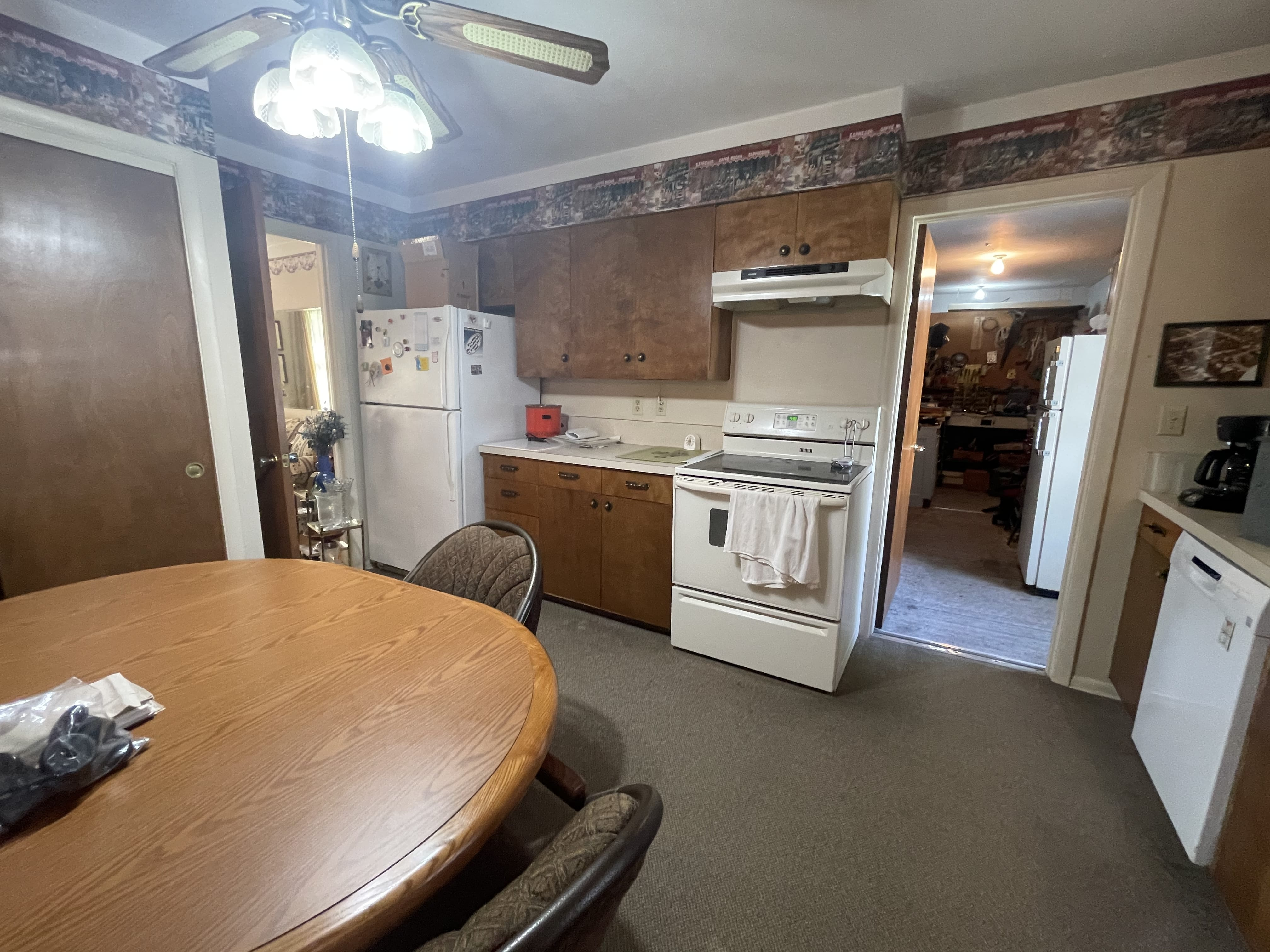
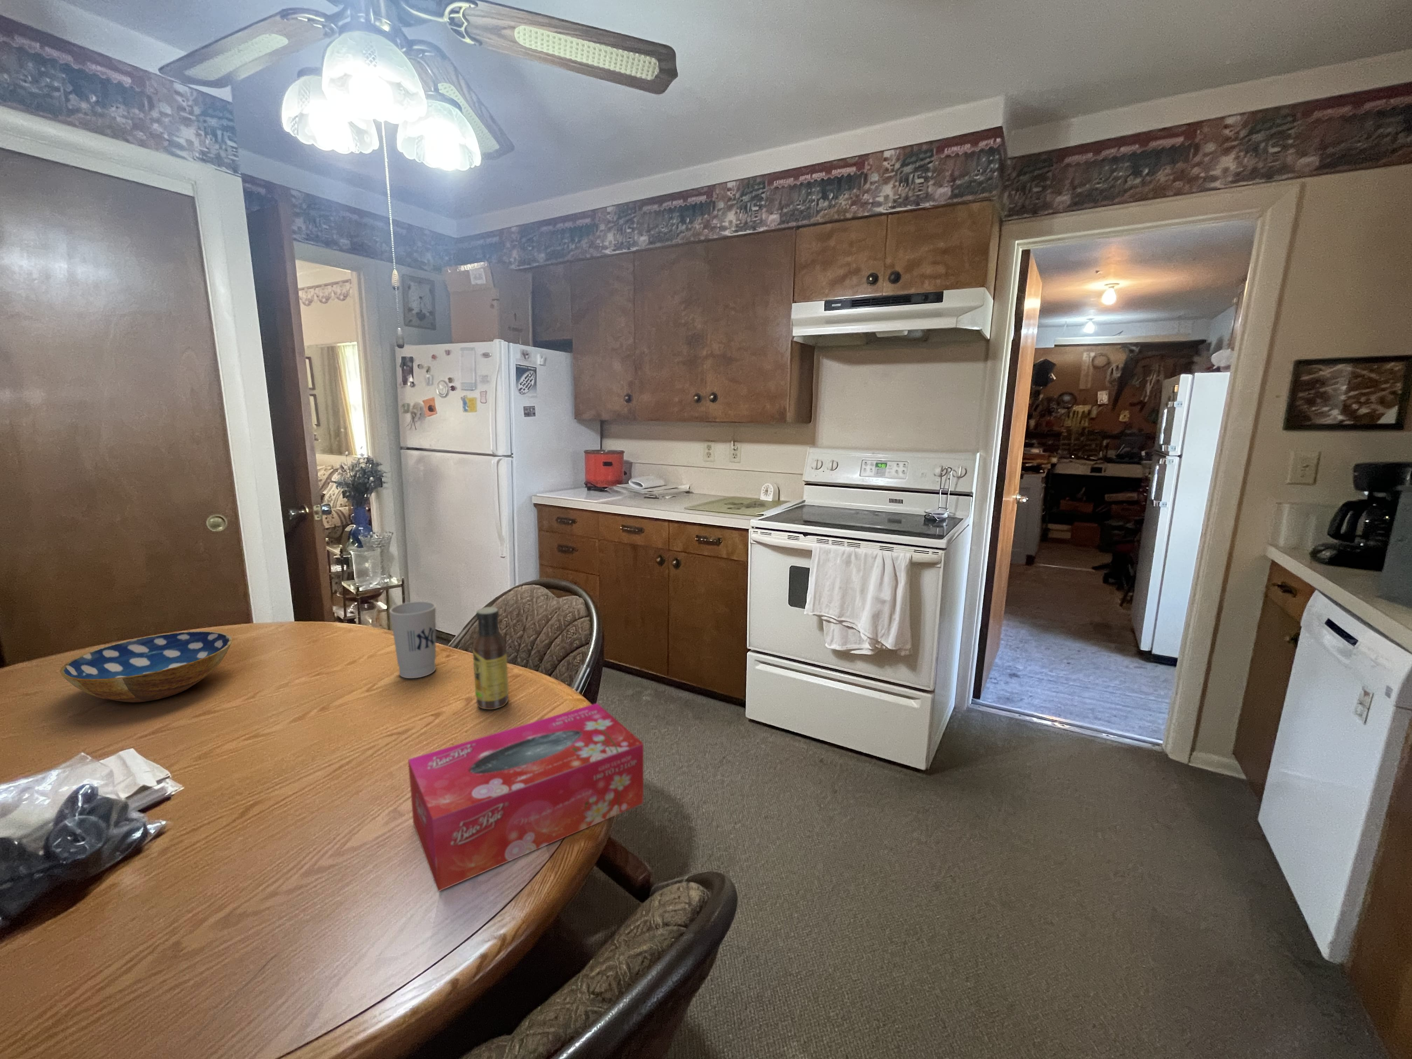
+ sauce bottle (490, 657)
+ tissue box (530, 782)
+ bowl (156, 671)
+ cup (416, 640)
